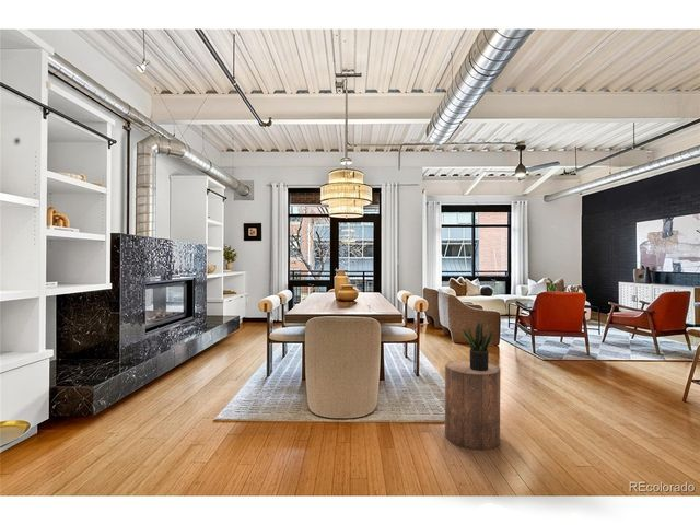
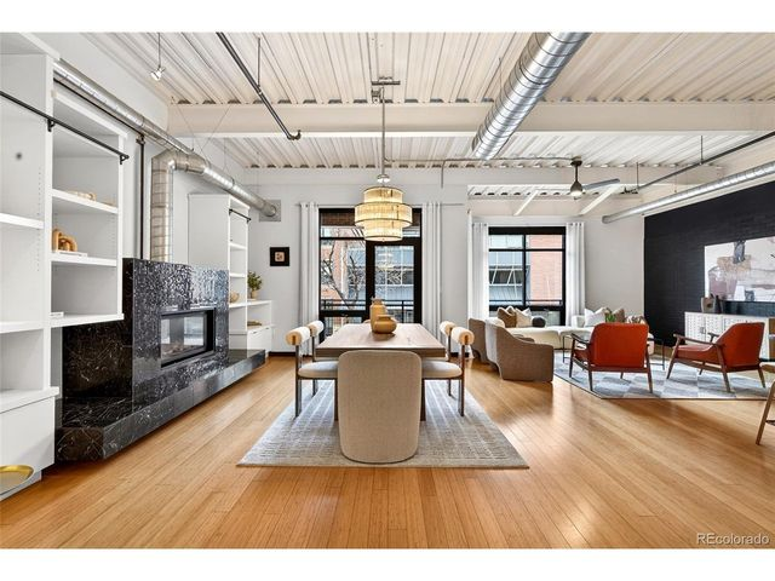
- stool (471, 401)
- potted plant (476, 345)
